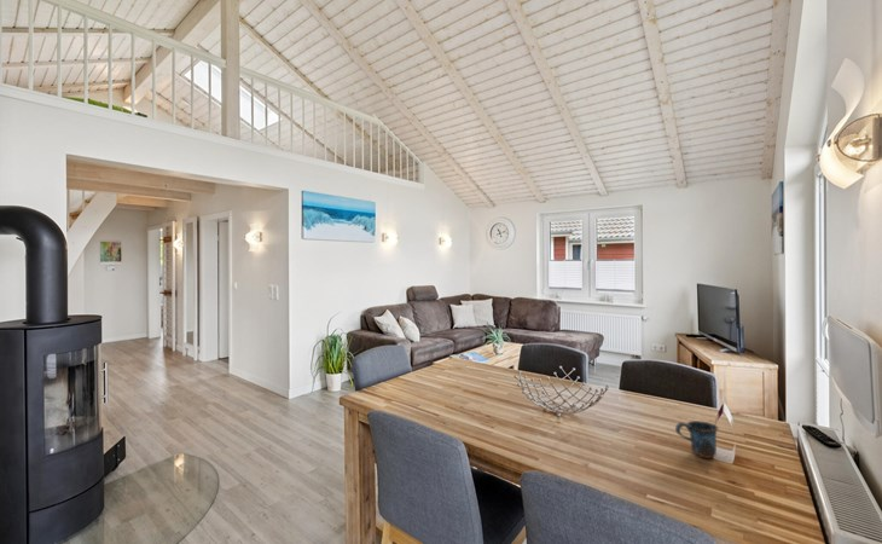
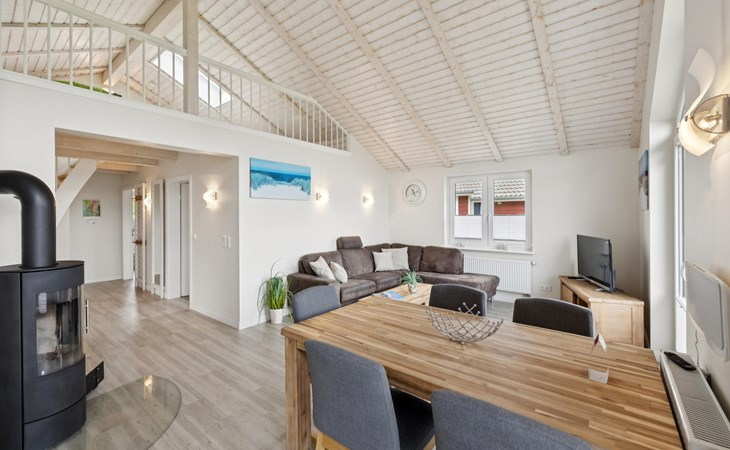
- mug (696, 438)
